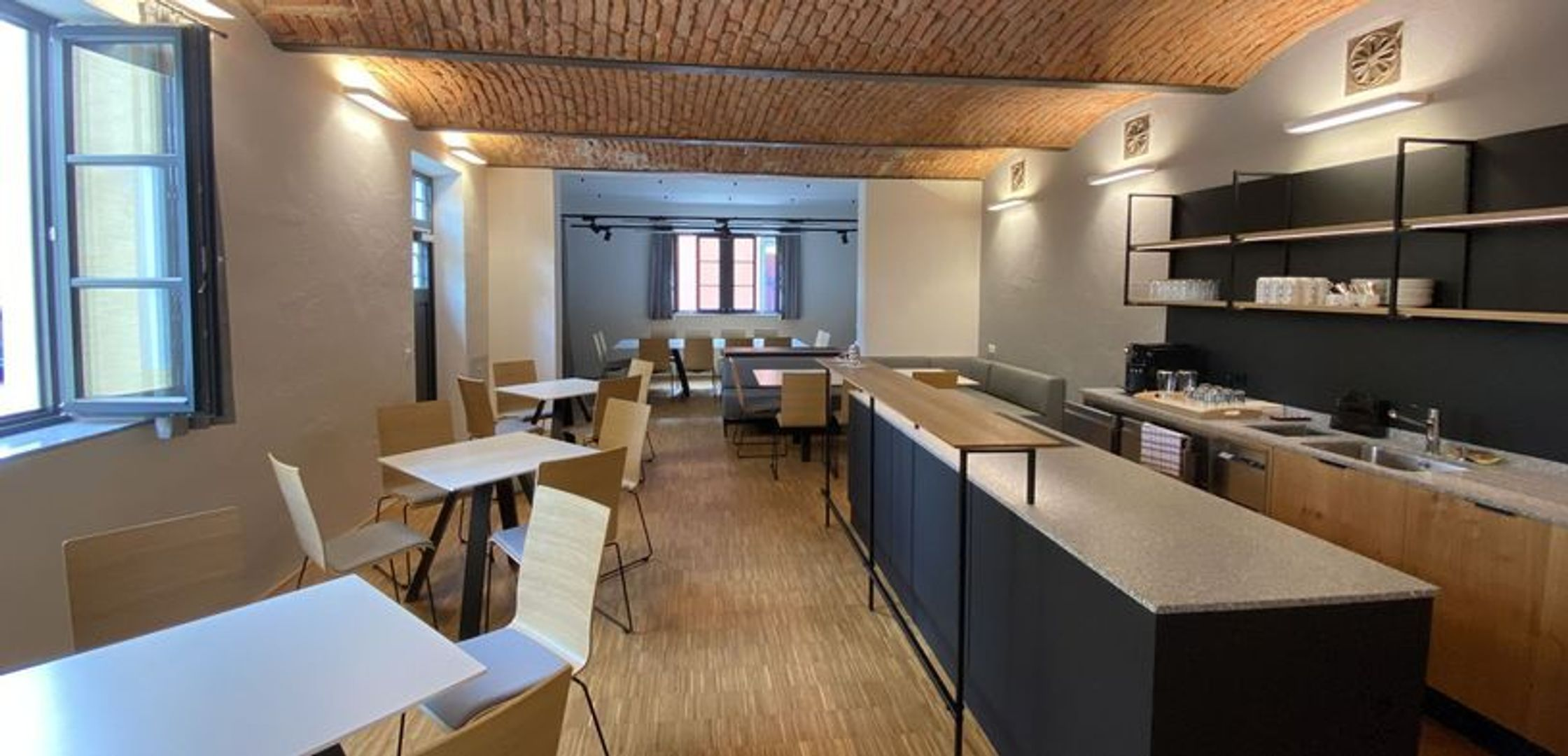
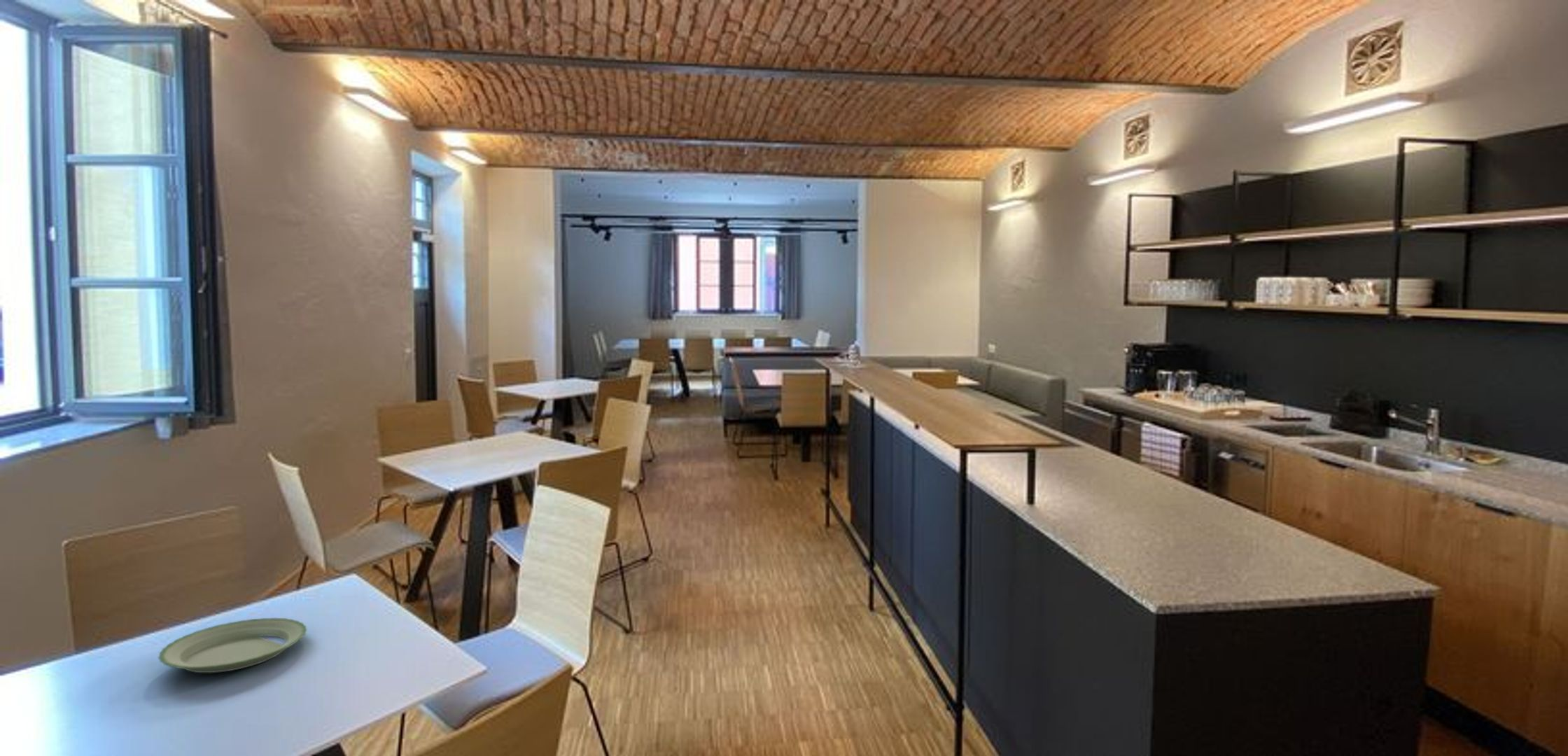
+ plate (236, 647)
